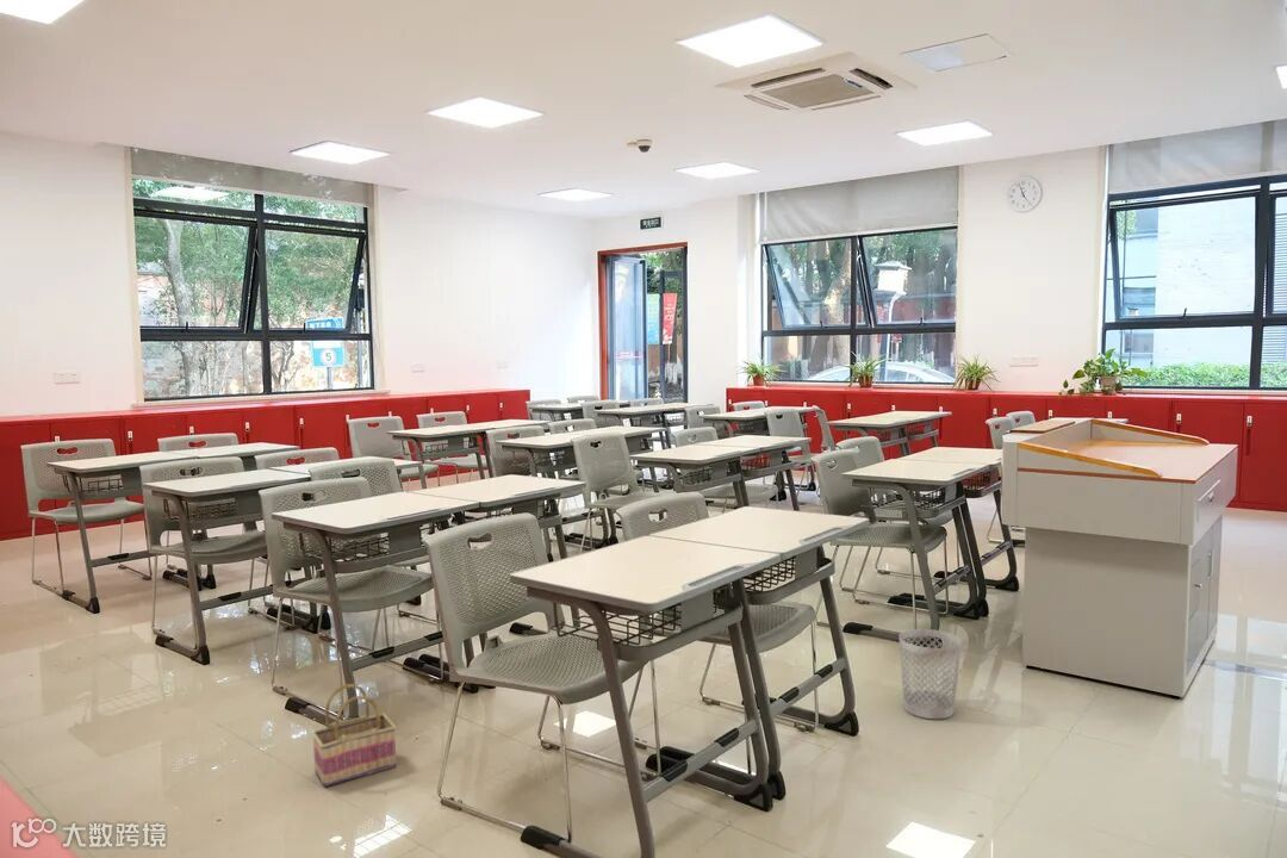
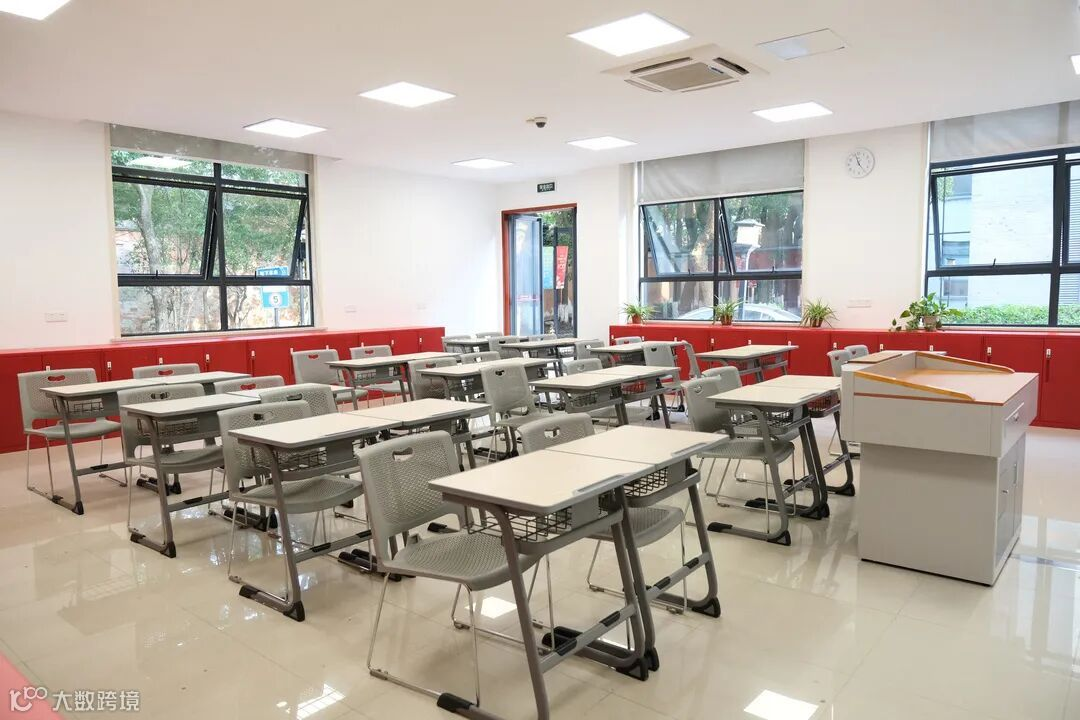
- wastebasket (928, 673)
- basket (354, 729)
